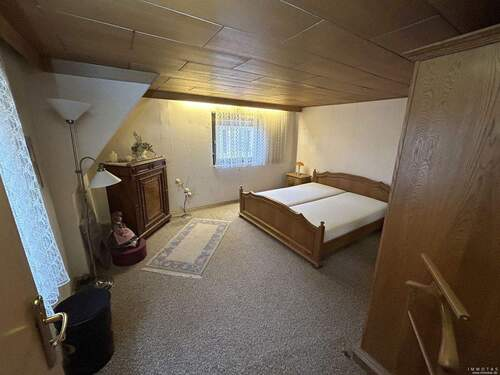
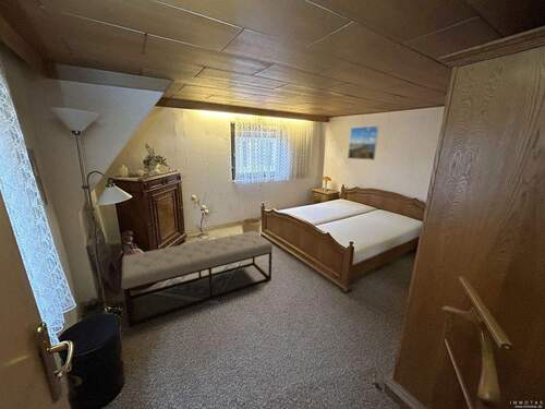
+ bench (204, 268)
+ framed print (362, 143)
+ basket (251, 229)
